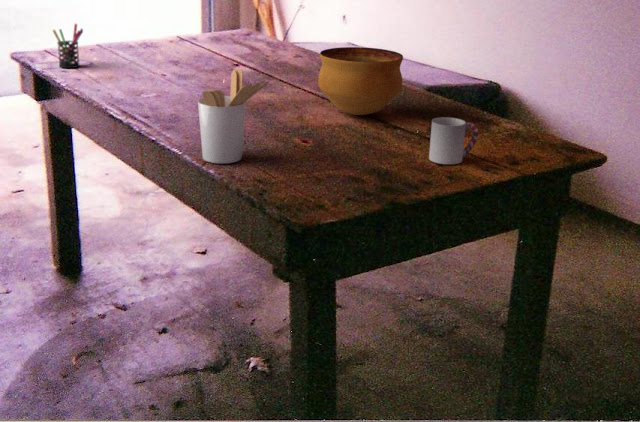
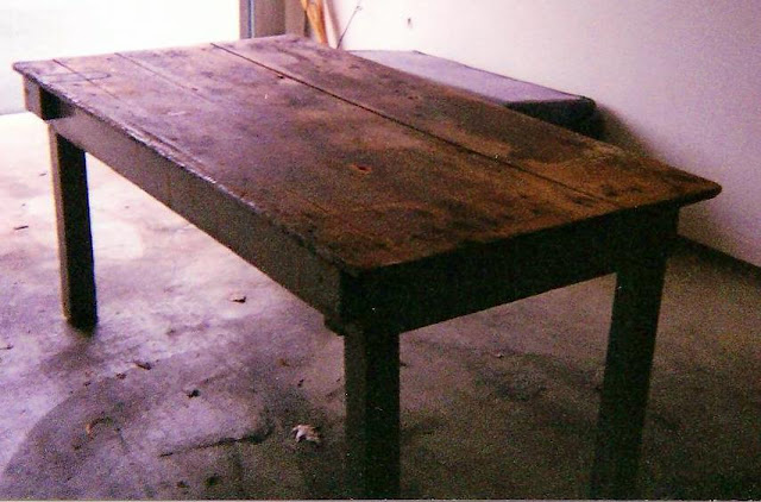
- utensil holder (232, 117)
- bowl (360, 84)
- cup (454, 140)
- pen holder (68, 45)
